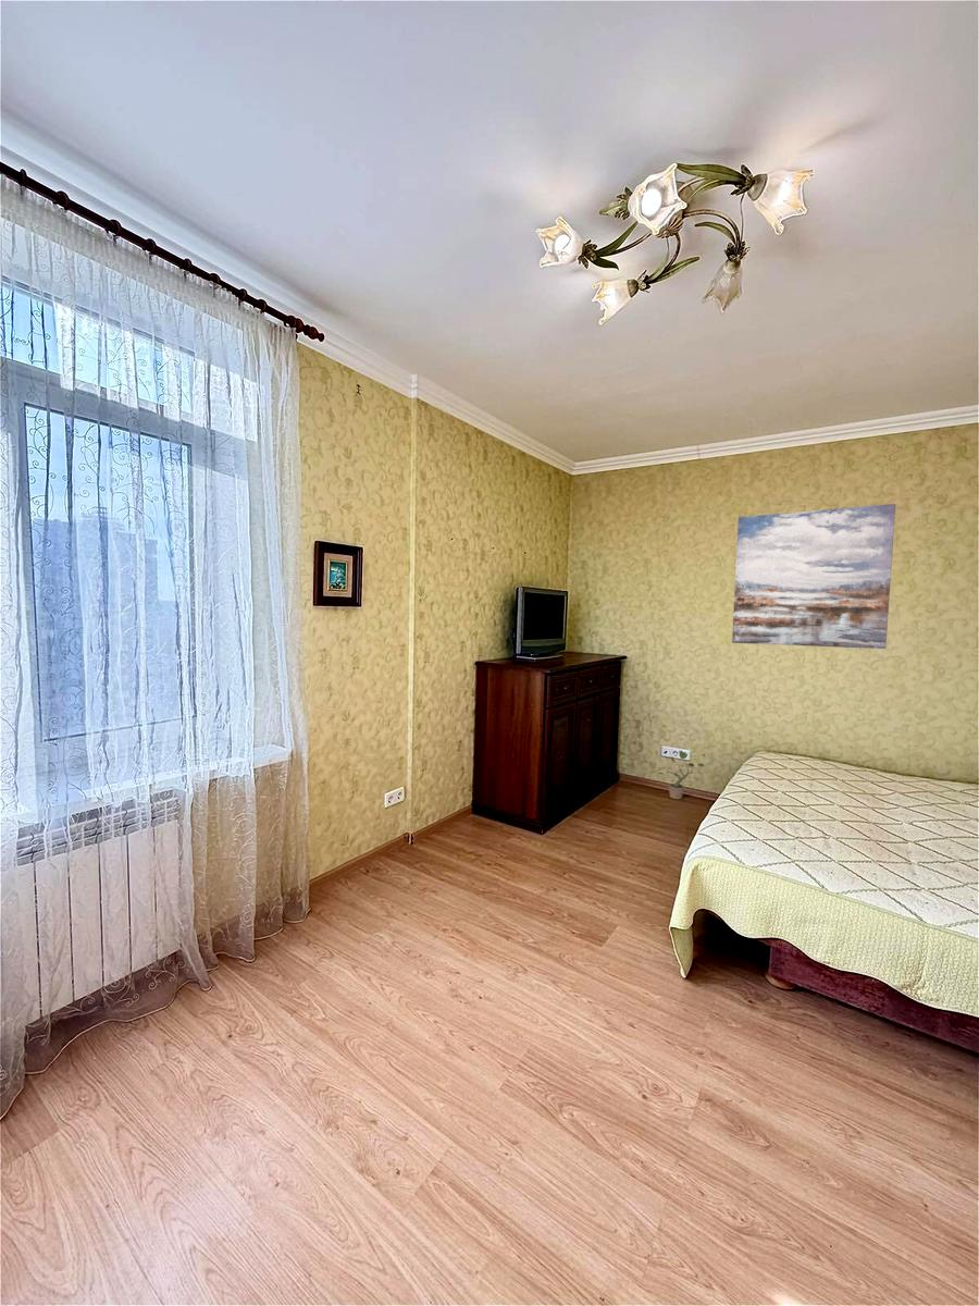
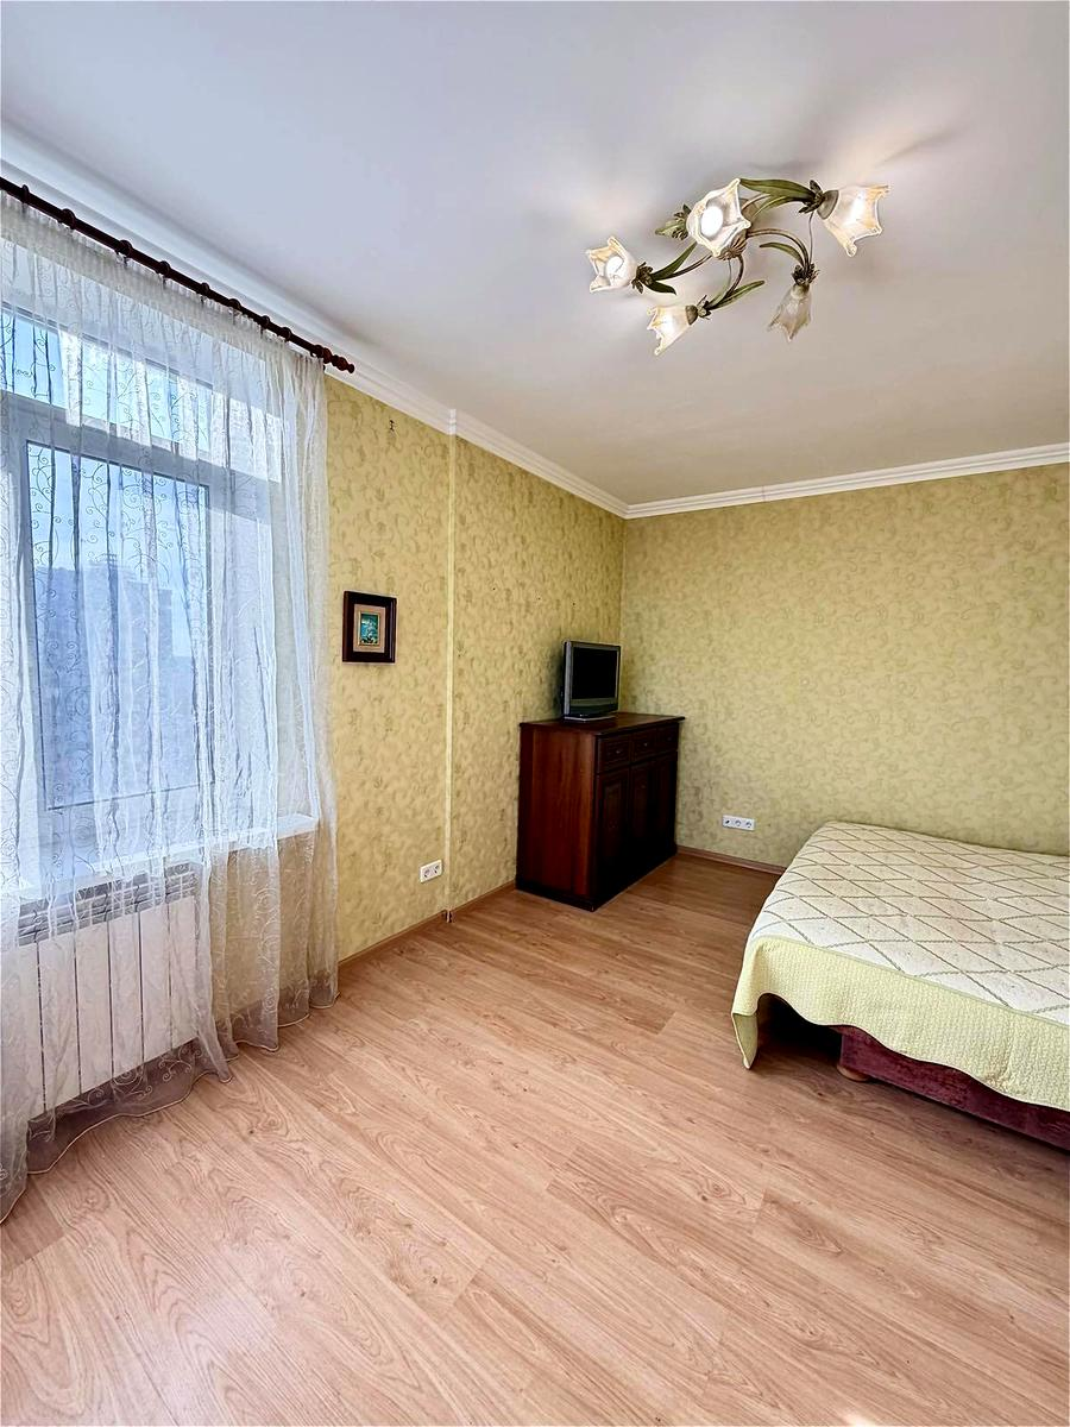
- wall art (807, 579)
- potted plant (679, 775)
